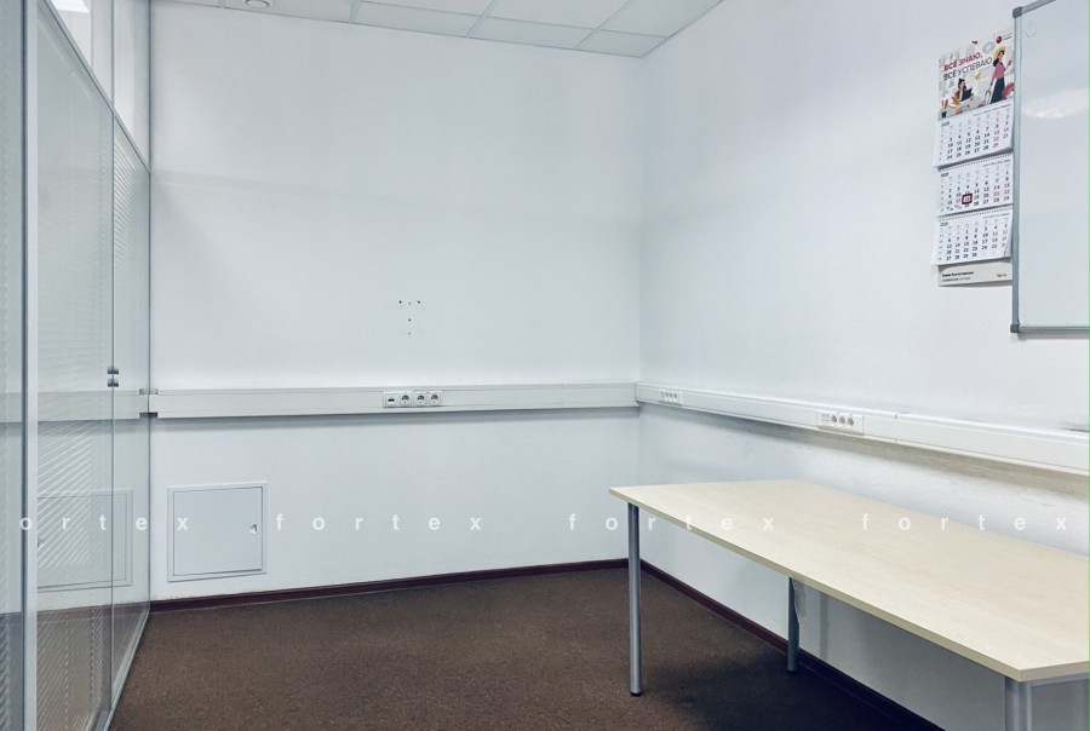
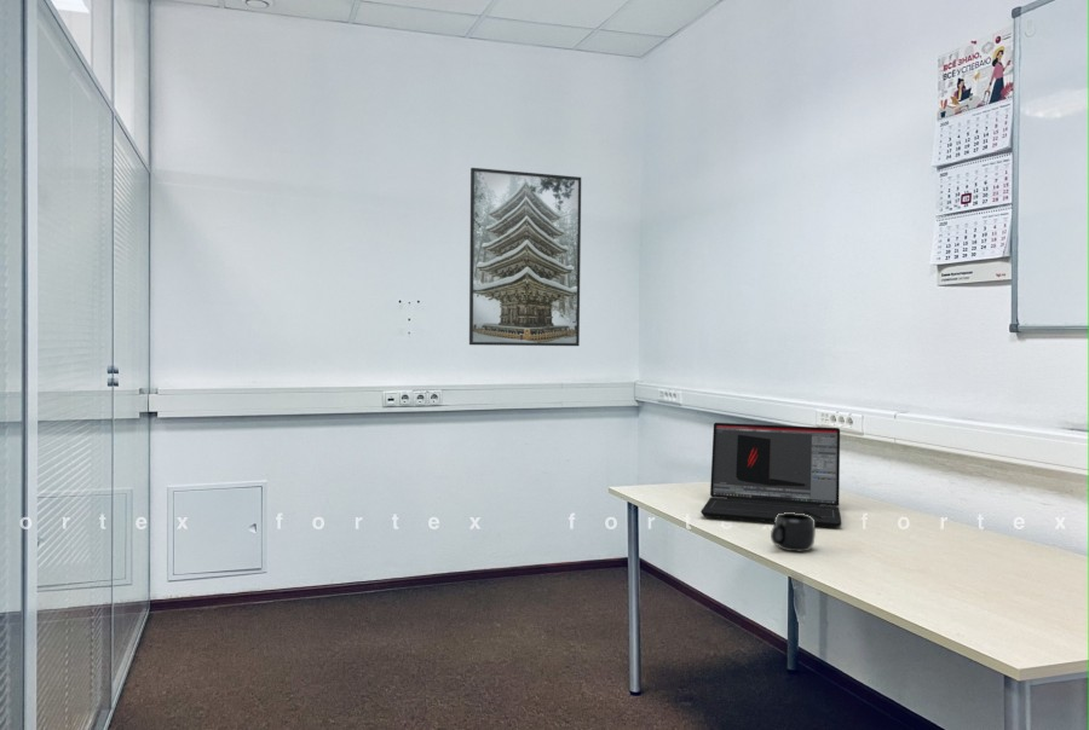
+ laptop (772, 470)
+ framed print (525, 259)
+ mug (789, 532)
